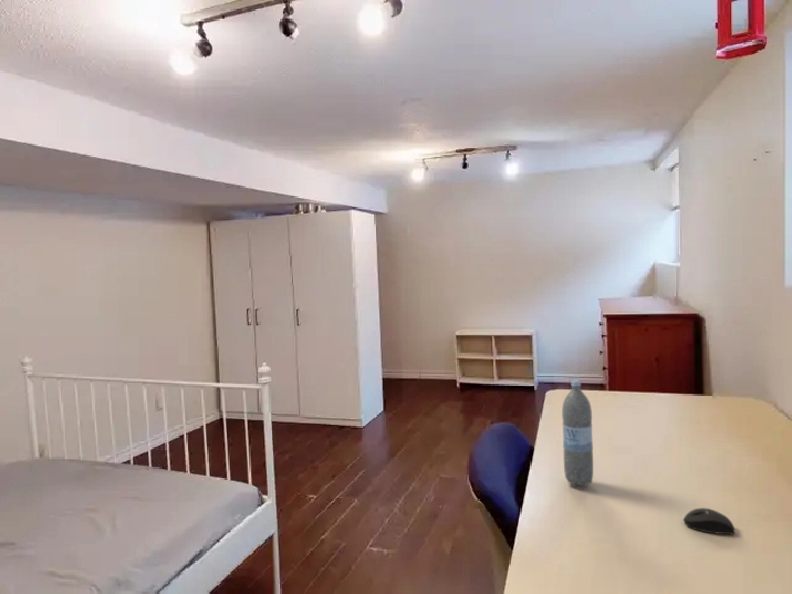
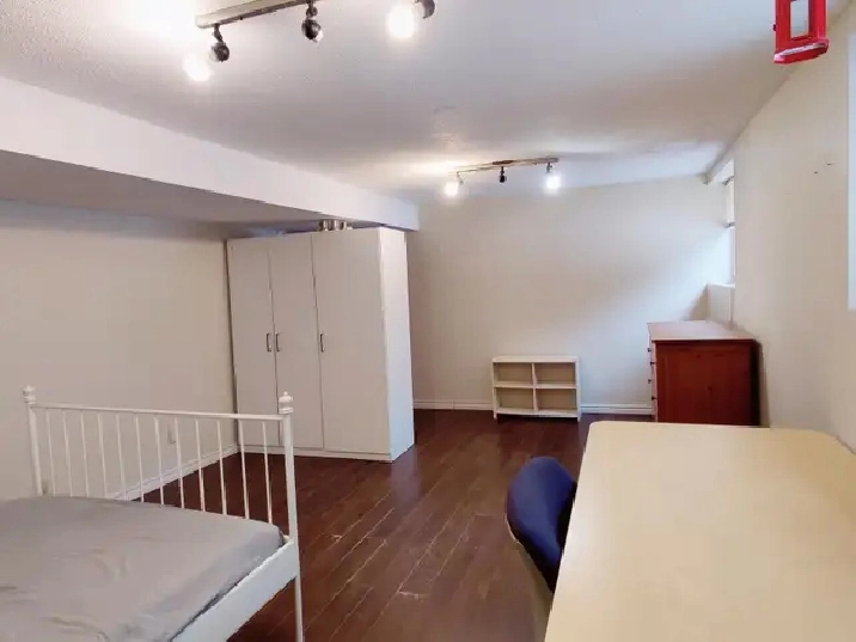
- mouse (709, 520)
- water bottle (577, 433)
